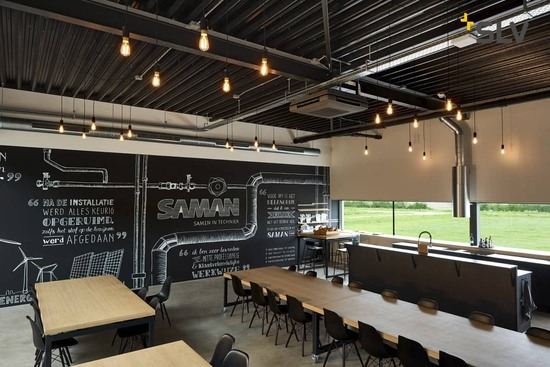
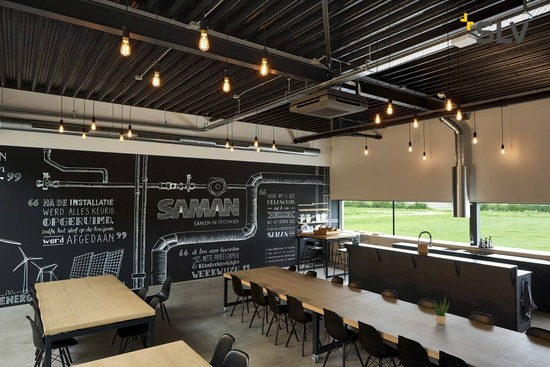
+ potted plant (441, 310)
